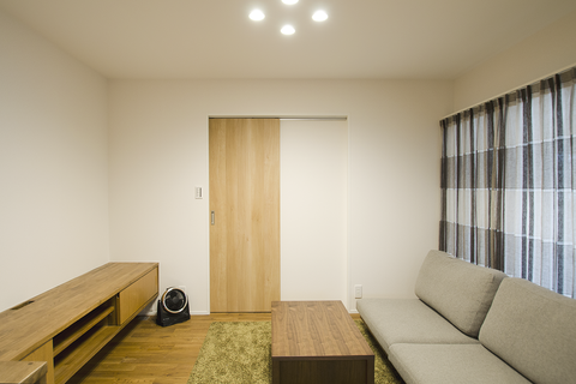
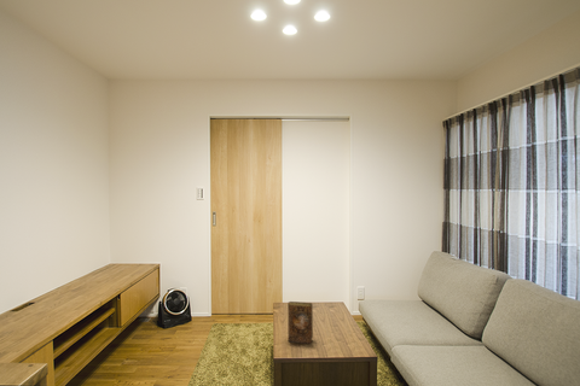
+ book (300, 322)
